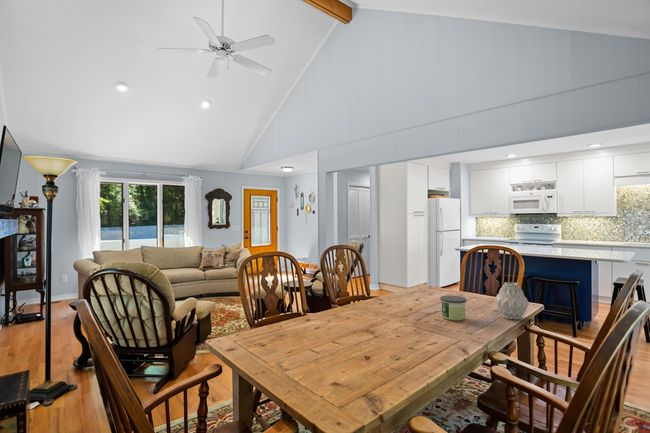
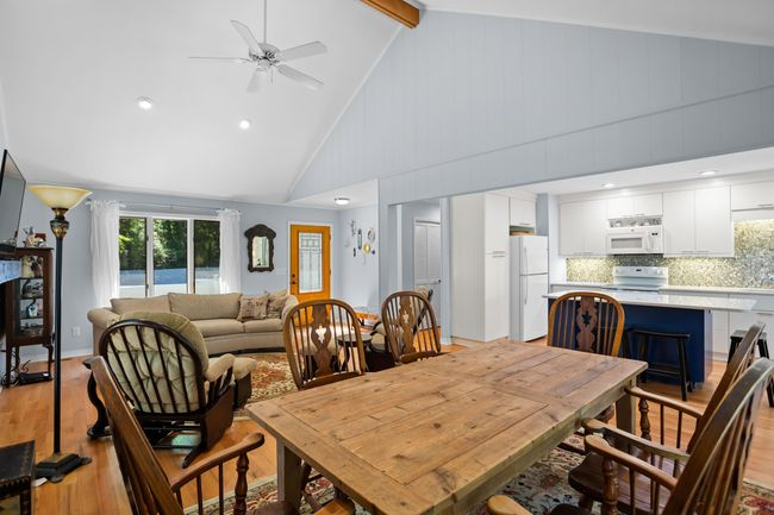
- candle (453, 308)
- vase (511, 300)
